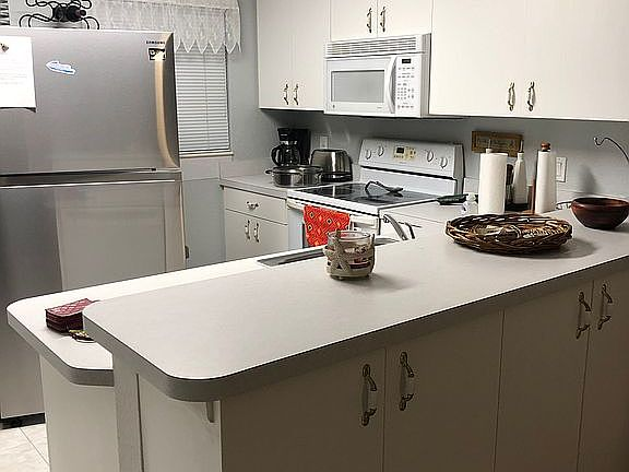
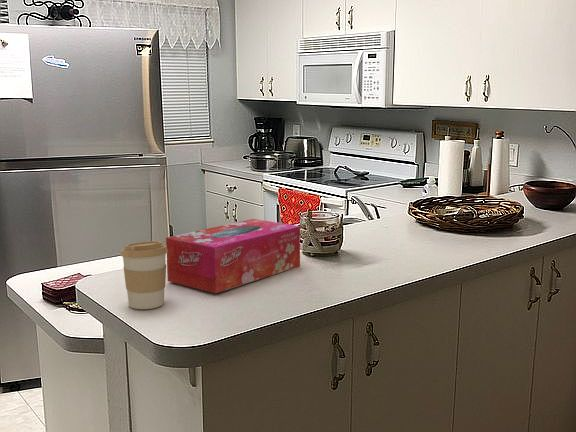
+ tissue box (236, 252)
+ coffee cup (145, 272)
